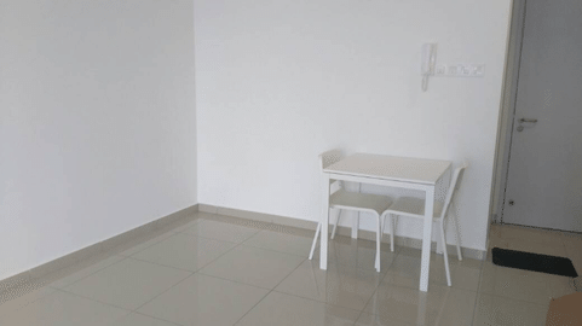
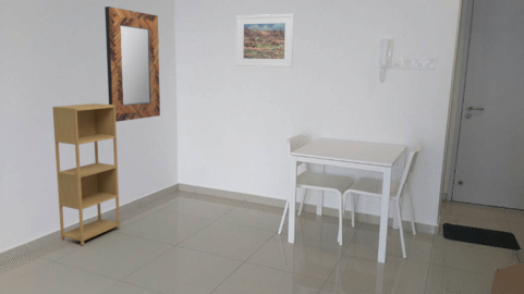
+ shelving unit (88, 171)
+ home mirror (135, 65)
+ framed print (264, 40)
